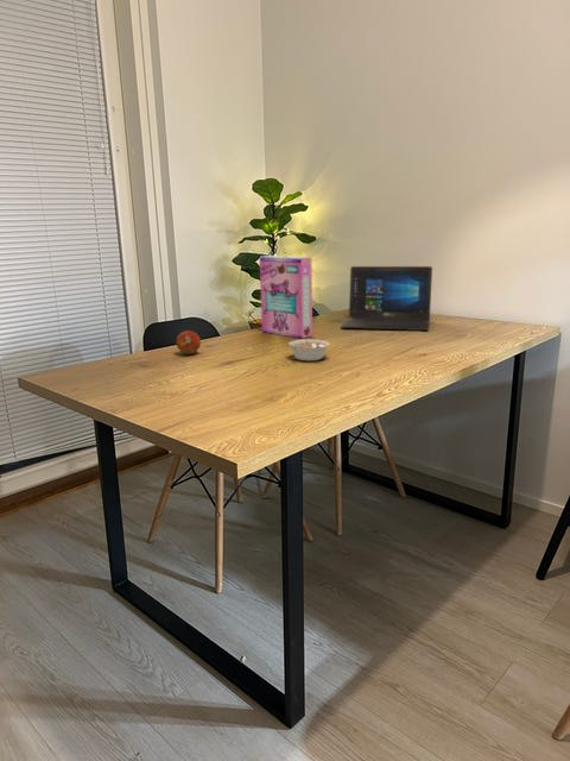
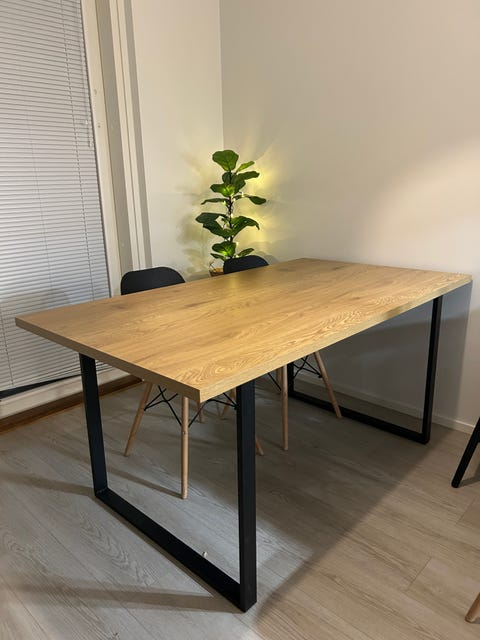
- laptop (387, 296)
- fruit (188, 342)
- legume (310, 348)
- cereal box (285, 295)
